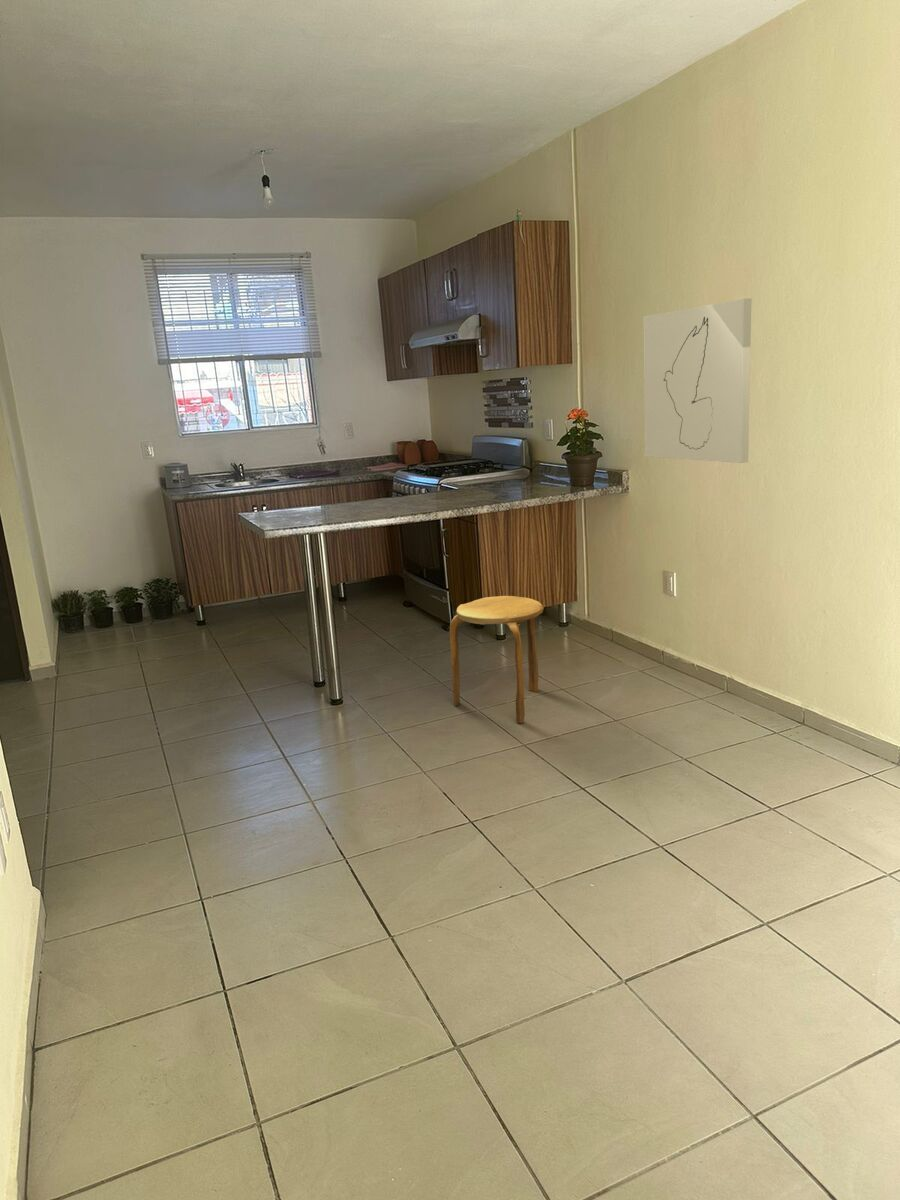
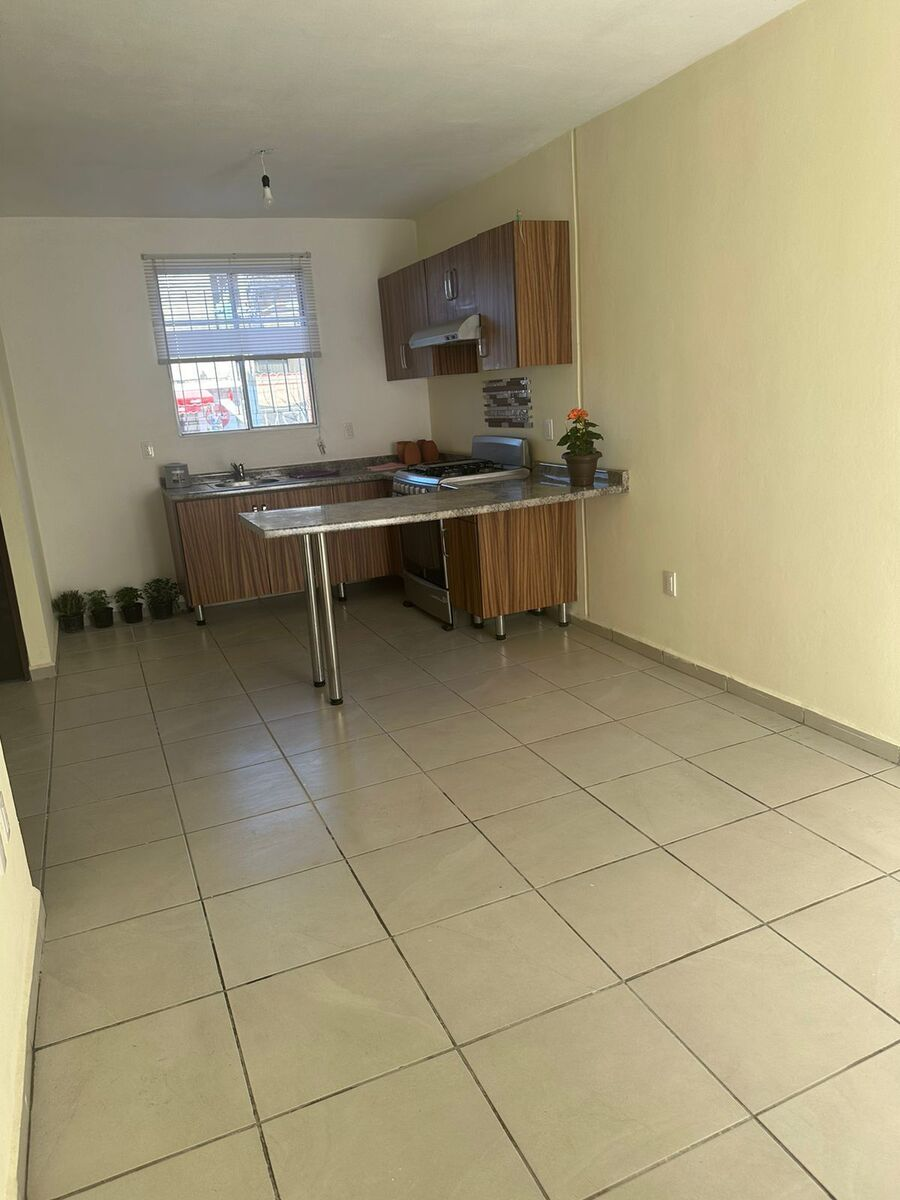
- wall art (692, 385)
- stool (515, 655)
